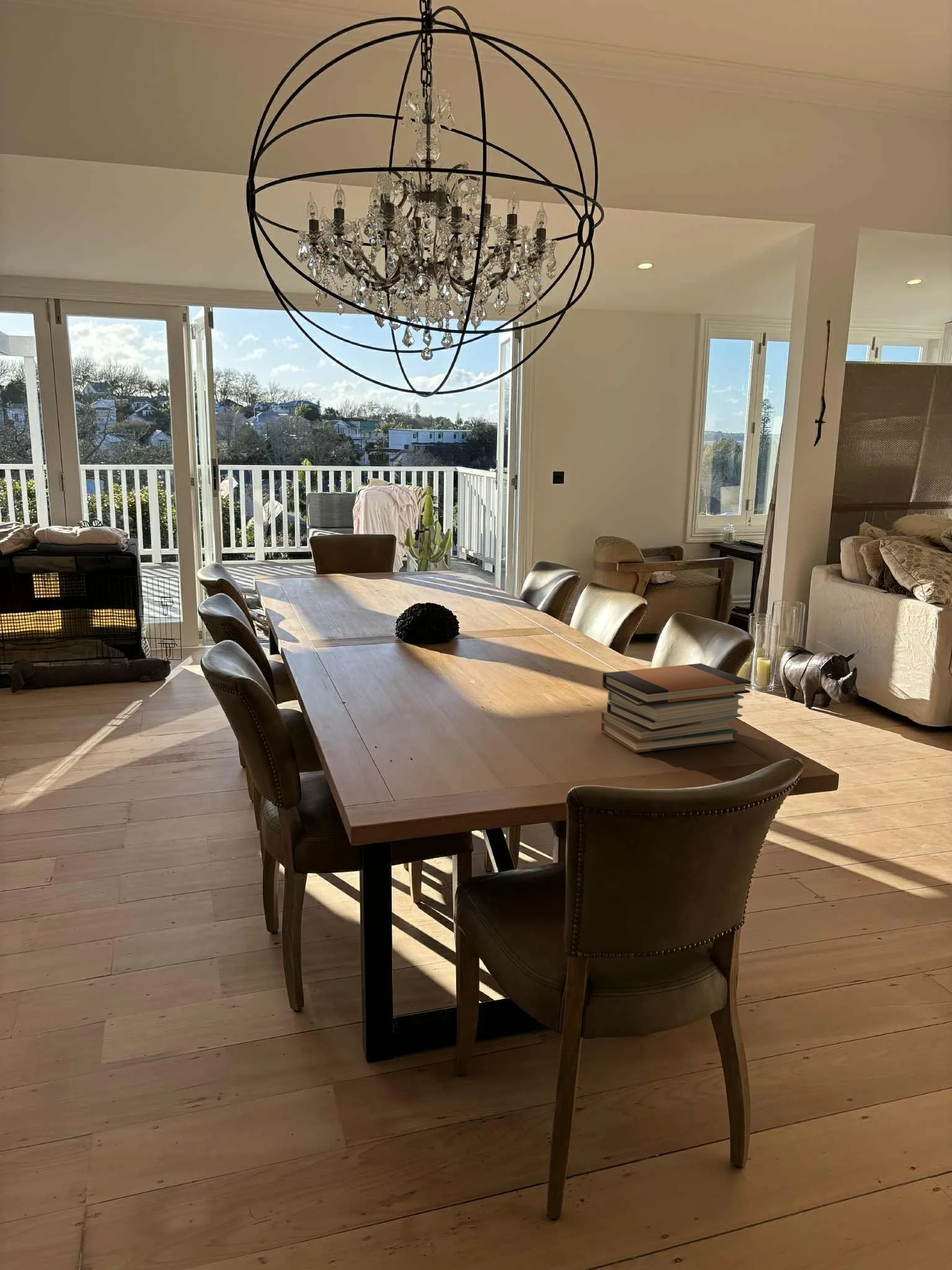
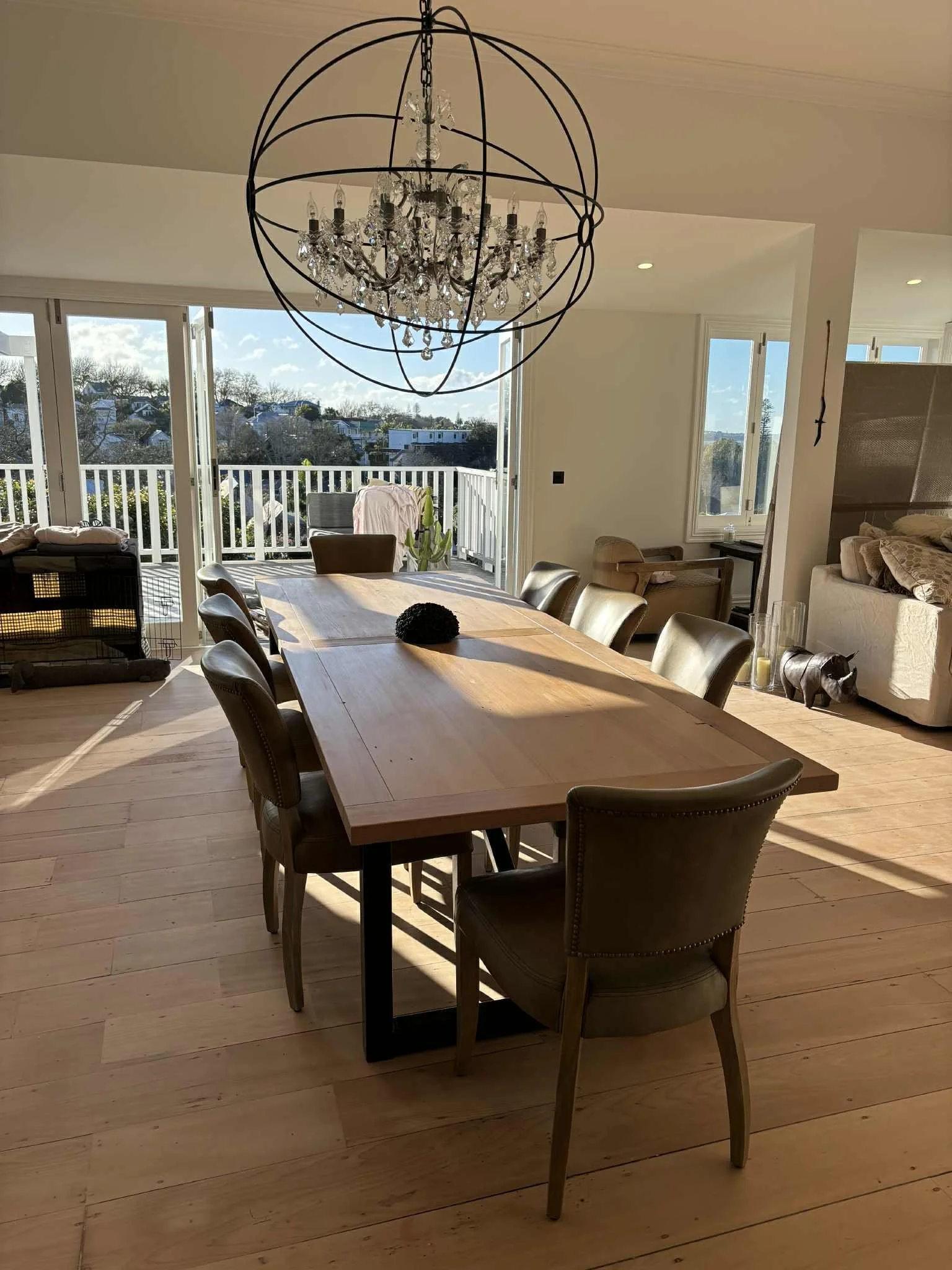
- book stack (673, 706)
